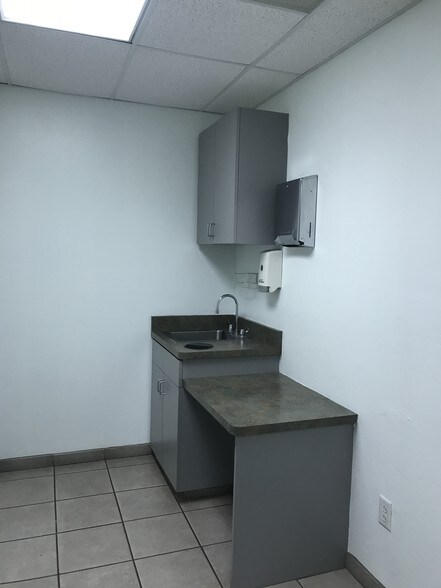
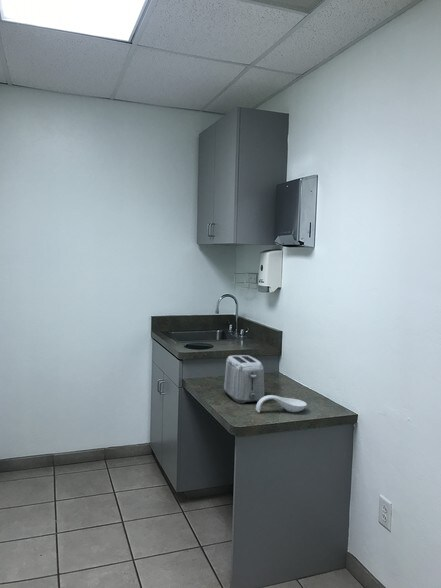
+ toaster (243, 377)
+ spoon rest (281, 403)
